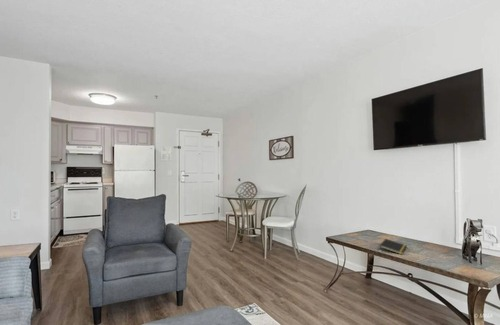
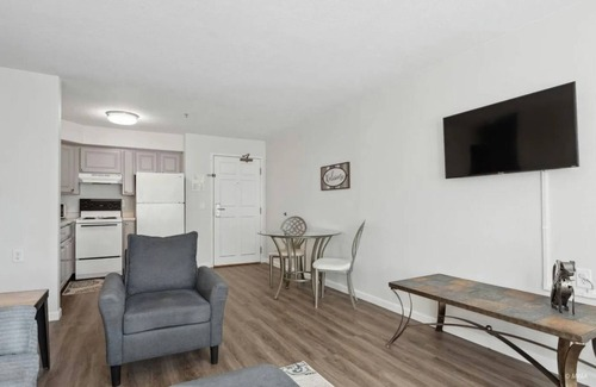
- notepad (393, 246)
